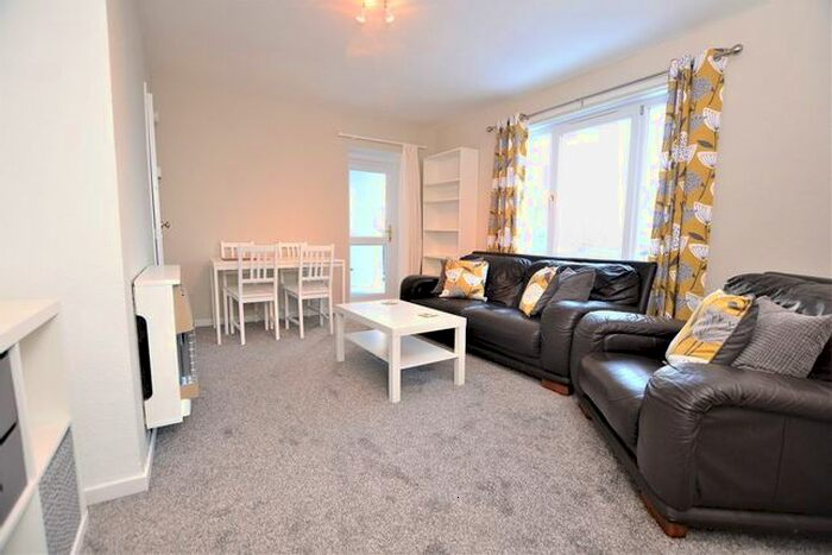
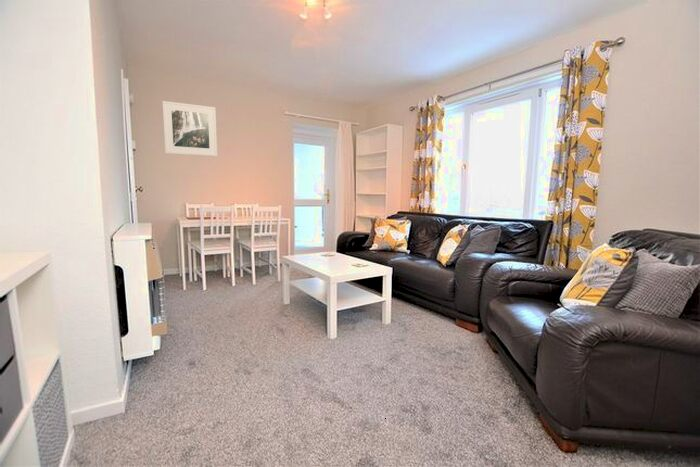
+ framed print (190, 129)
